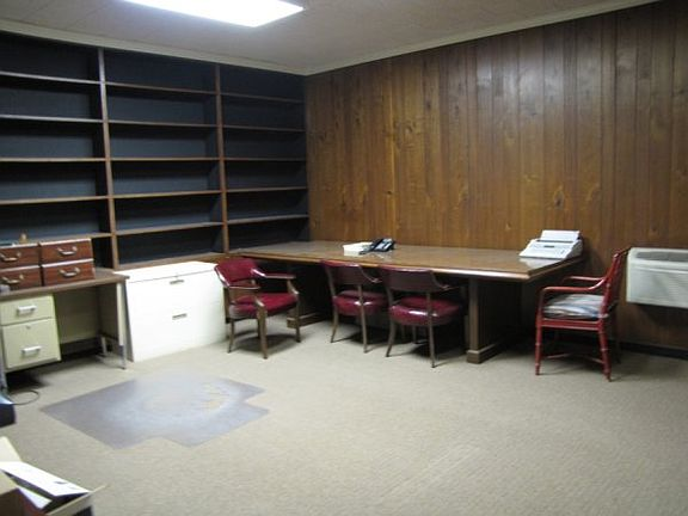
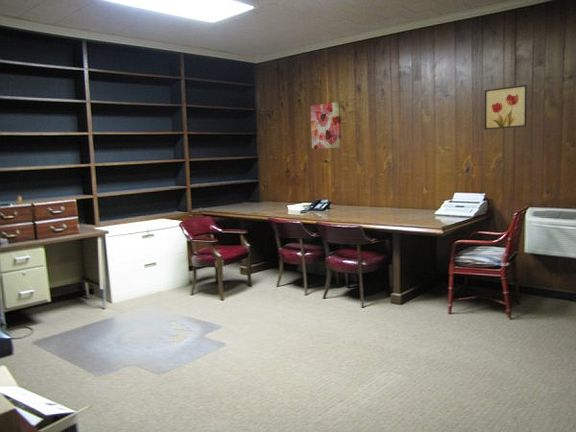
+ wall art (325, 126)
+ wall art (505, 108)
